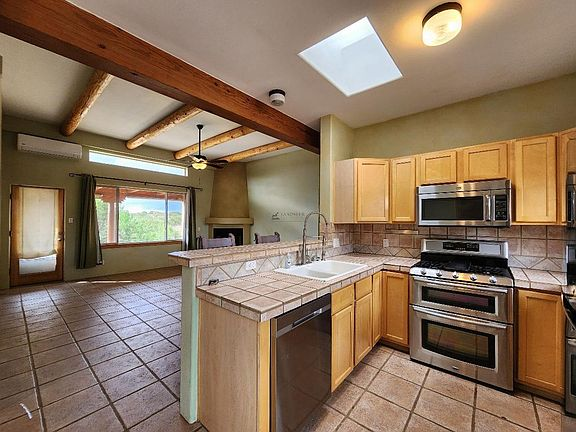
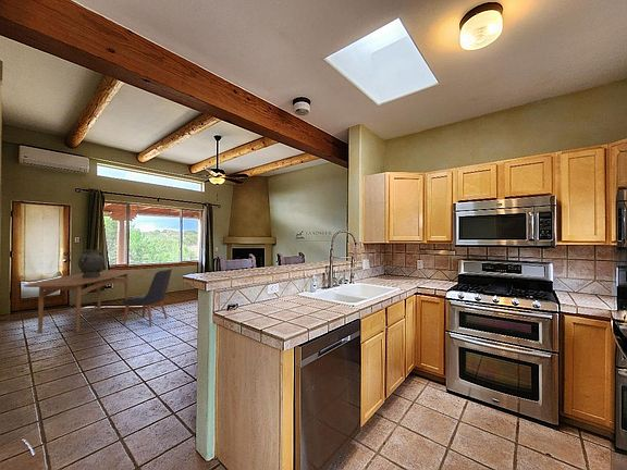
+ decorative urn (91, 262)
+ dining table (87, 292)
+ chair (149, 296)
